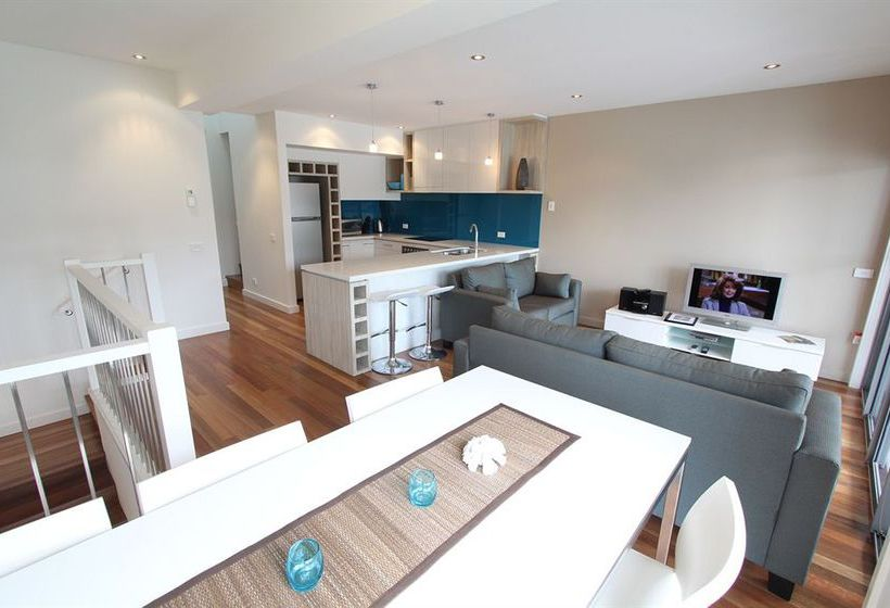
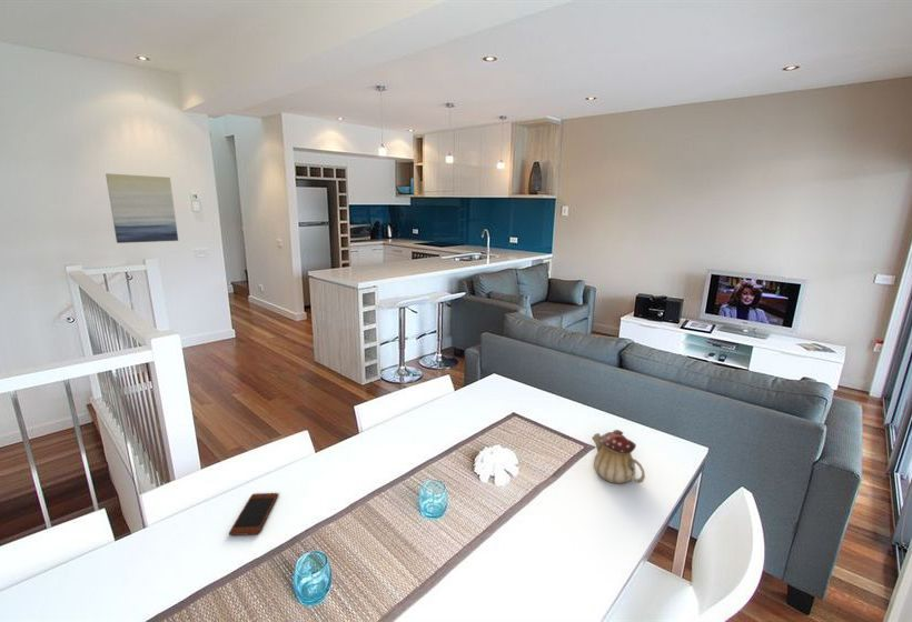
+ smartphone (255, 512)
+ teapot (617, 453)
+ wall art (143, 209)
